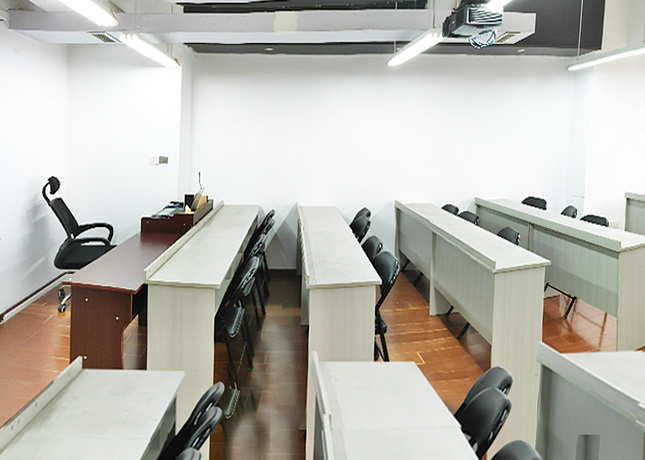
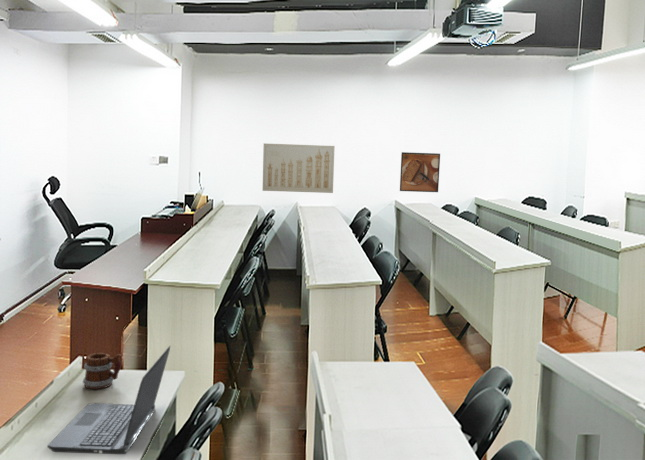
+ wall art (298, 168)
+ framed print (419, 172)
+ mug (102, 369)
+ laptop computer (110, 403)
